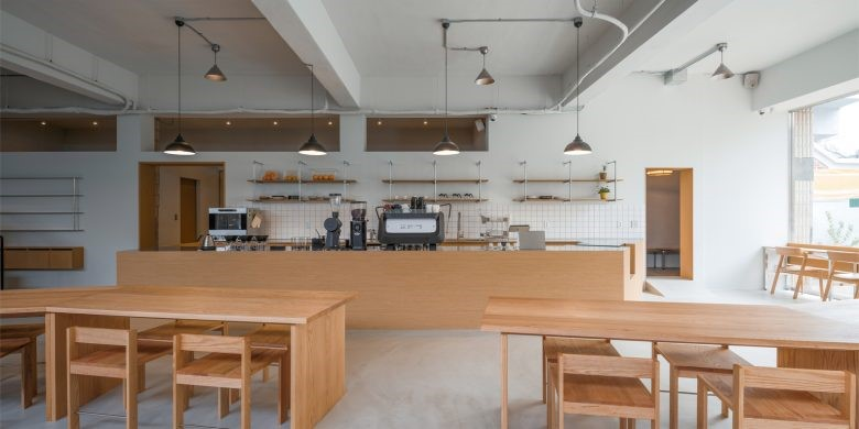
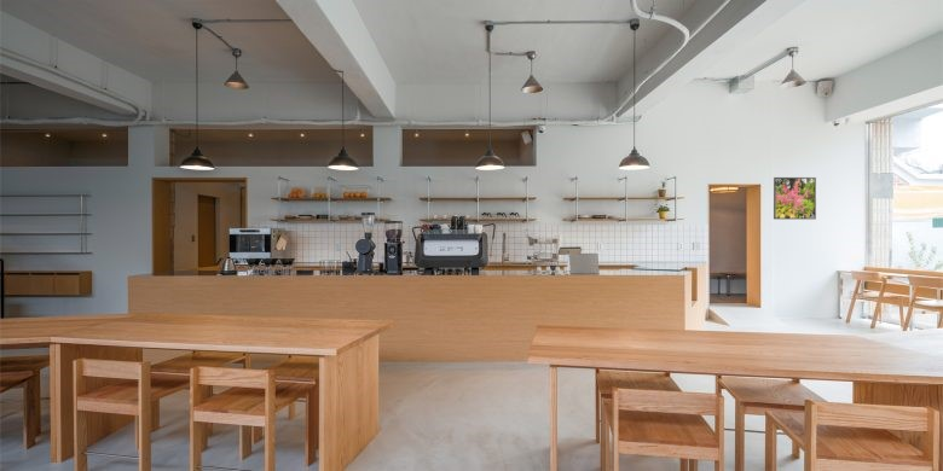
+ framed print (794, 198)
